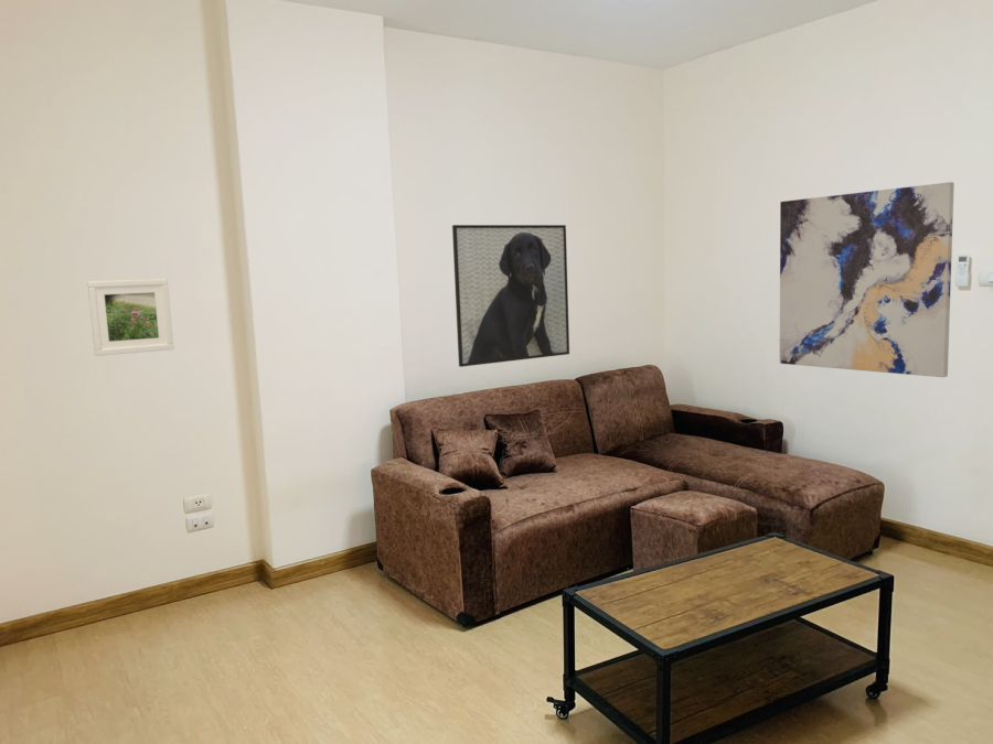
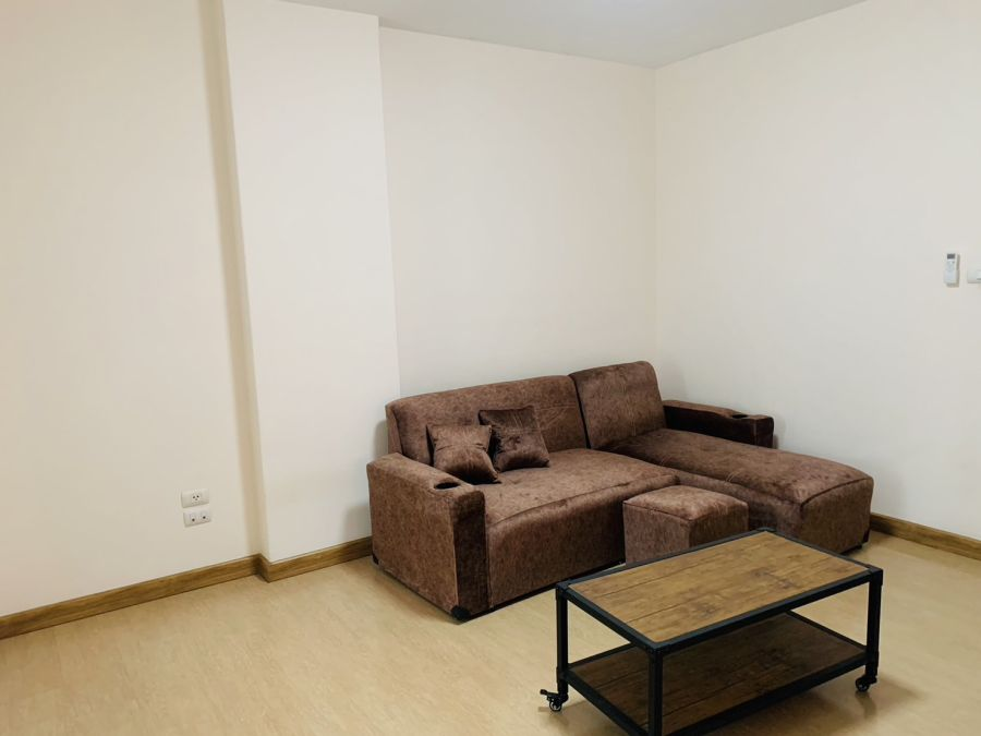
- wall art (857, 282)
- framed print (131, 316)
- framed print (514, 293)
